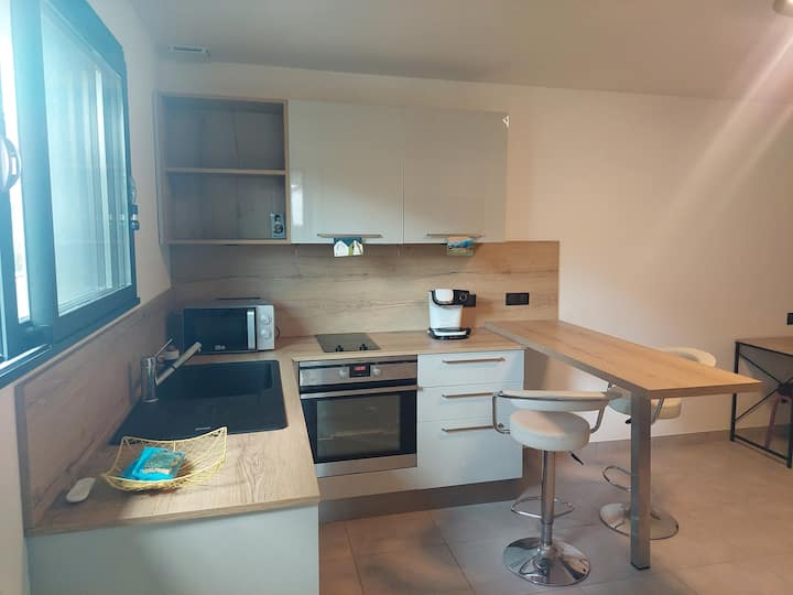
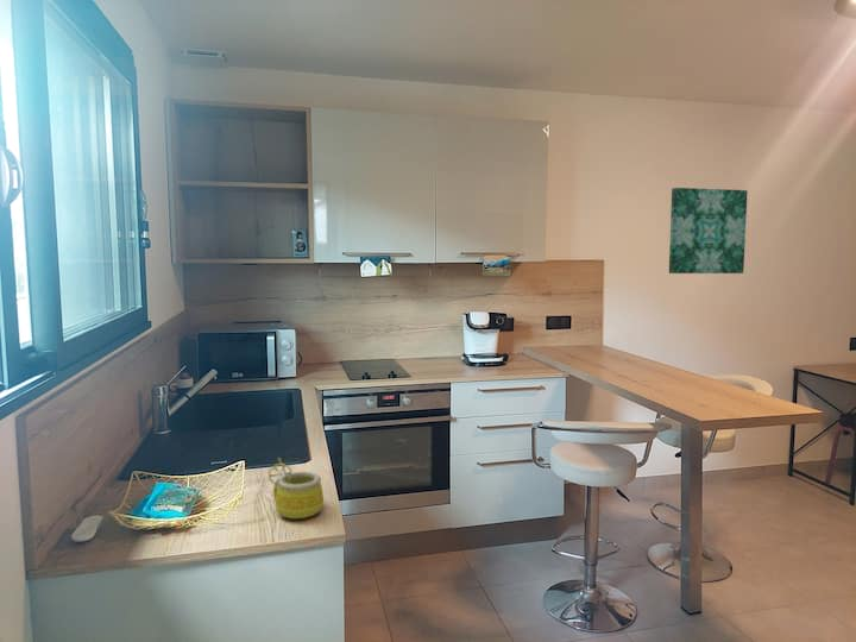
+ wall art (707, 231)
+ mug (296, 485)
